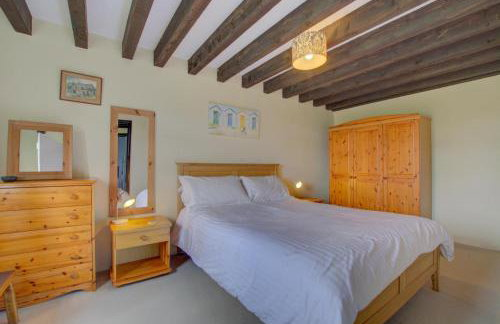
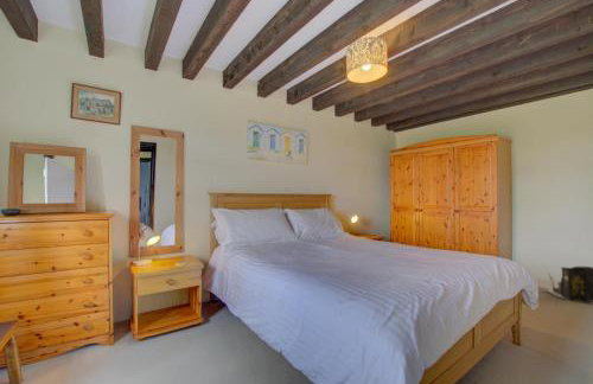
+ backpack (568, 280)
